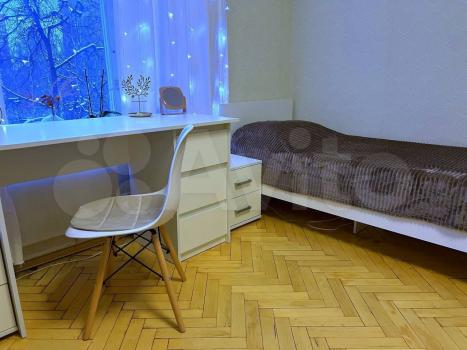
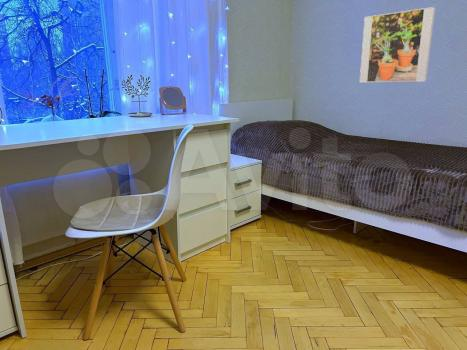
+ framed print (394, 47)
